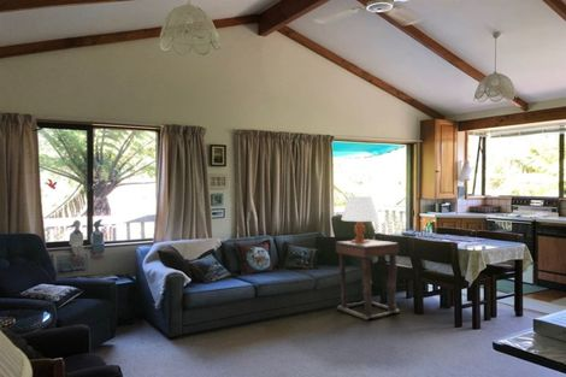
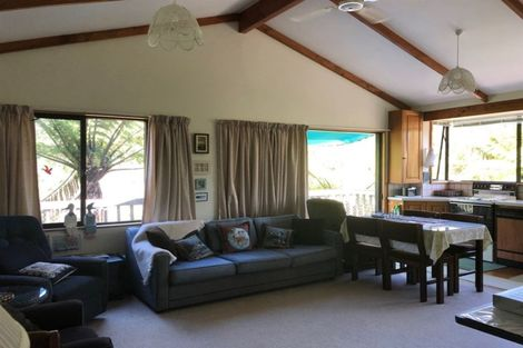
- table lamp (359, 219)
- side table (366, 276)
